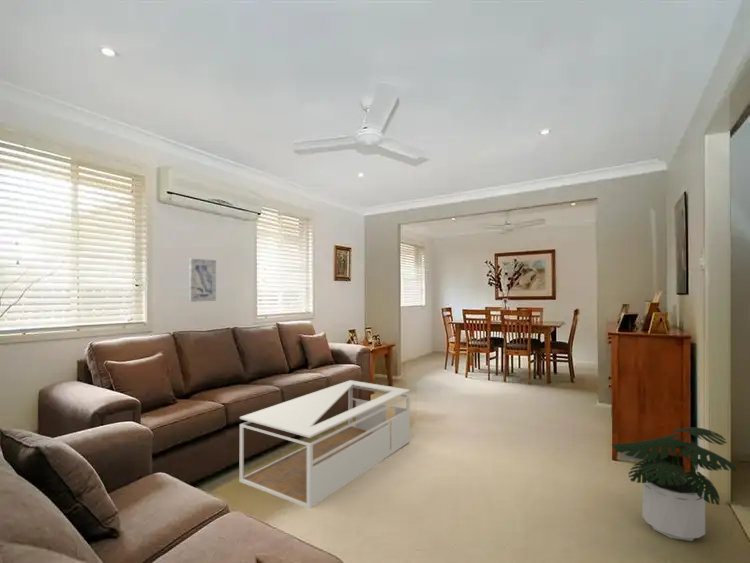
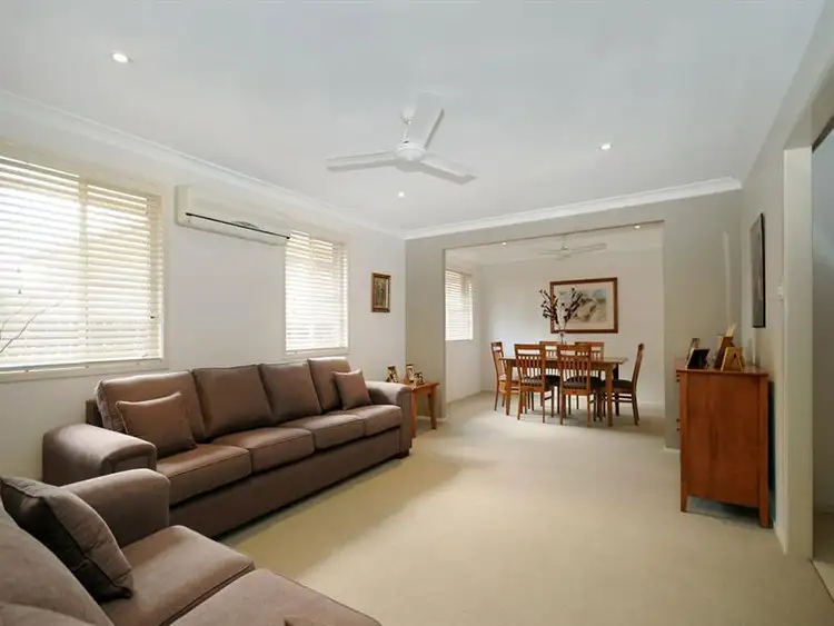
- wall art (203, 280)
- coffee table (334, 431)
- potted plant (669, 479)
